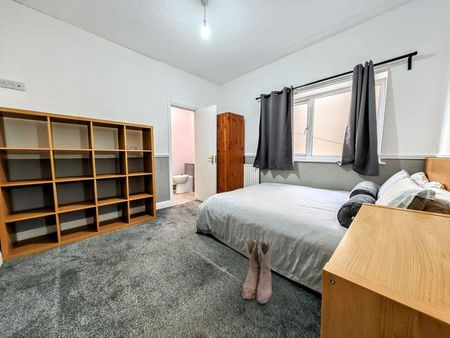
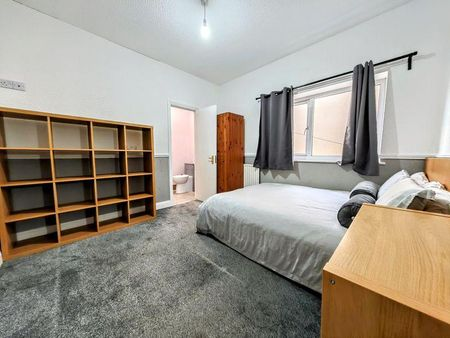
- boots (258, 265)
